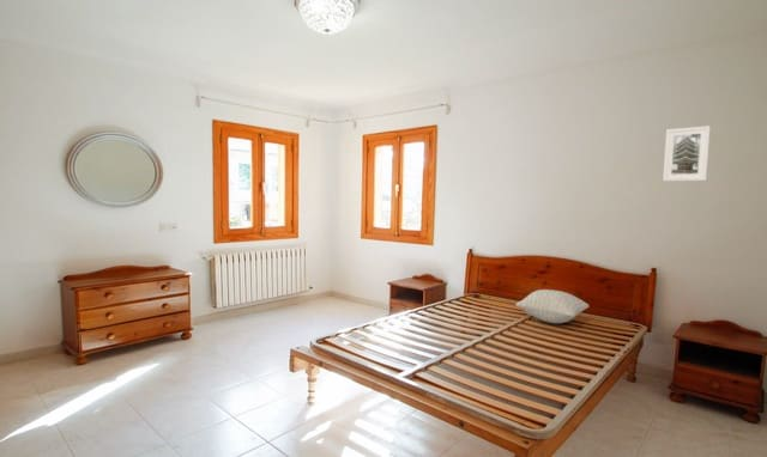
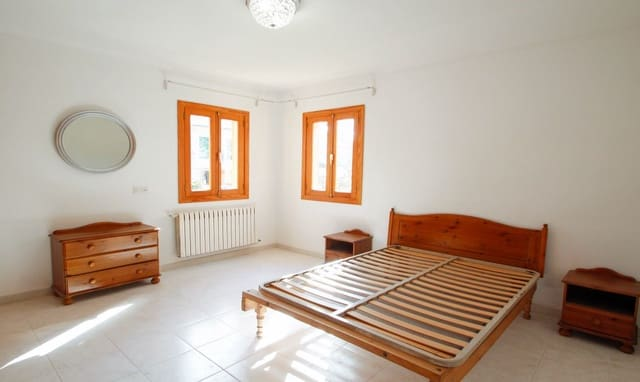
- pillow (552, 305)
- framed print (686, 154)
